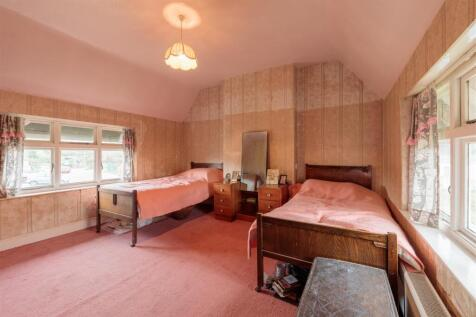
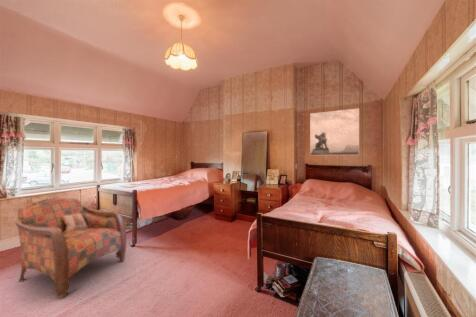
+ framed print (333, 133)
+ armchair (70, 235)
